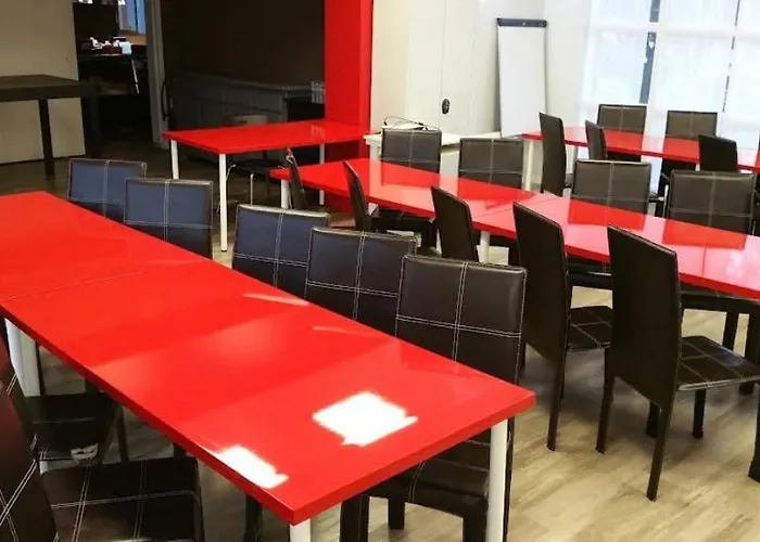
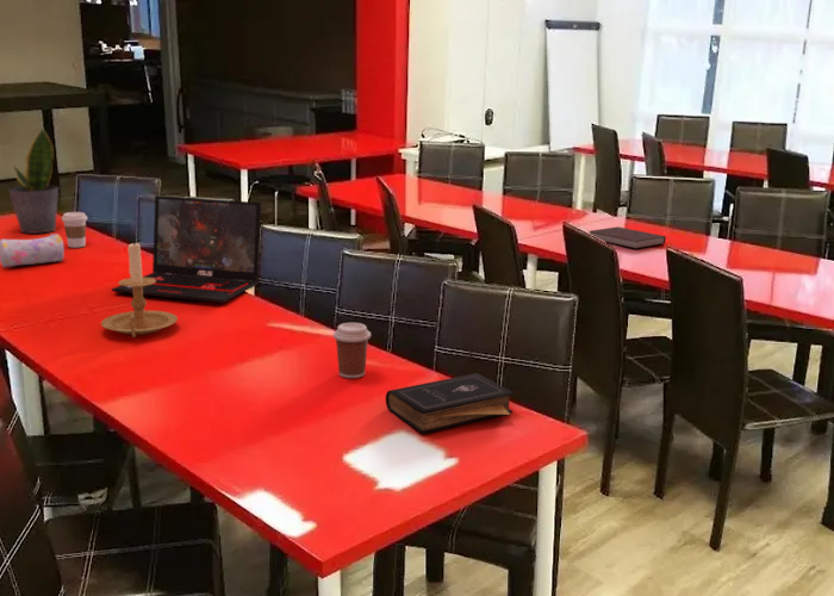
+ coffee cup (75, 229)
+ book (453, 403)
+ notebook (626, 237)
+ coffee cup (351, 349)
+ laptop (187, 247)
+ pencil case (31, 250)
+ potted plant (32, 179)
+ candle holder (137, 285)
